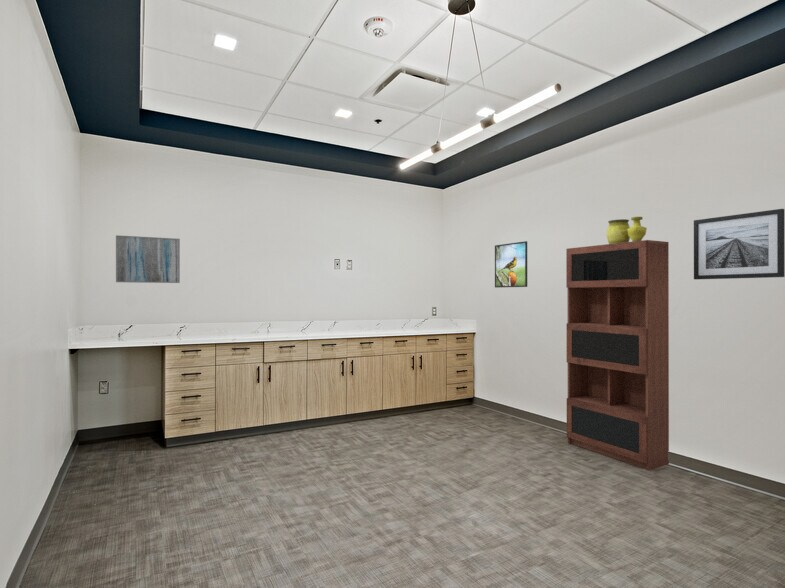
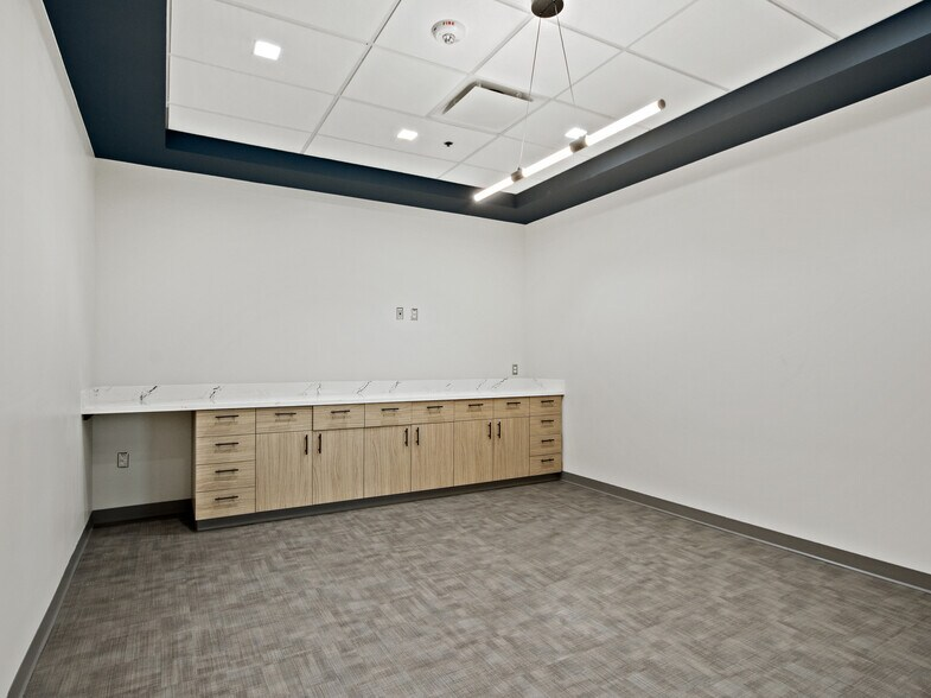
- wall art (148, 259)
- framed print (510, 265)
- decorative vase (626, 231)
- wall art (735, 246)
- bookcase (614, 349)
